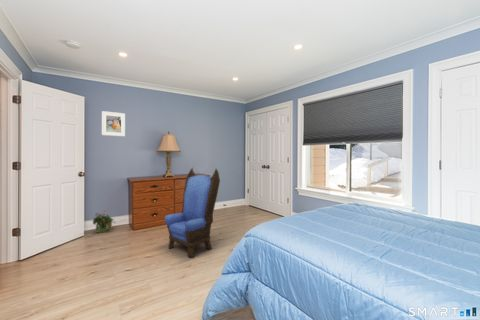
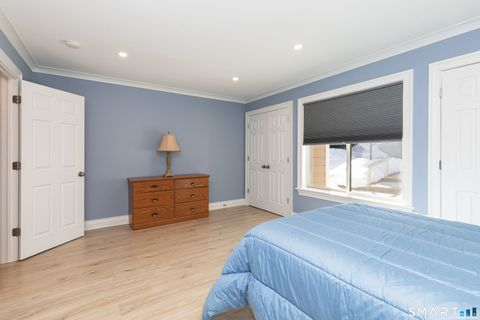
- potted plant (104, 221)
- armchair (191, 207)
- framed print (113, 124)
